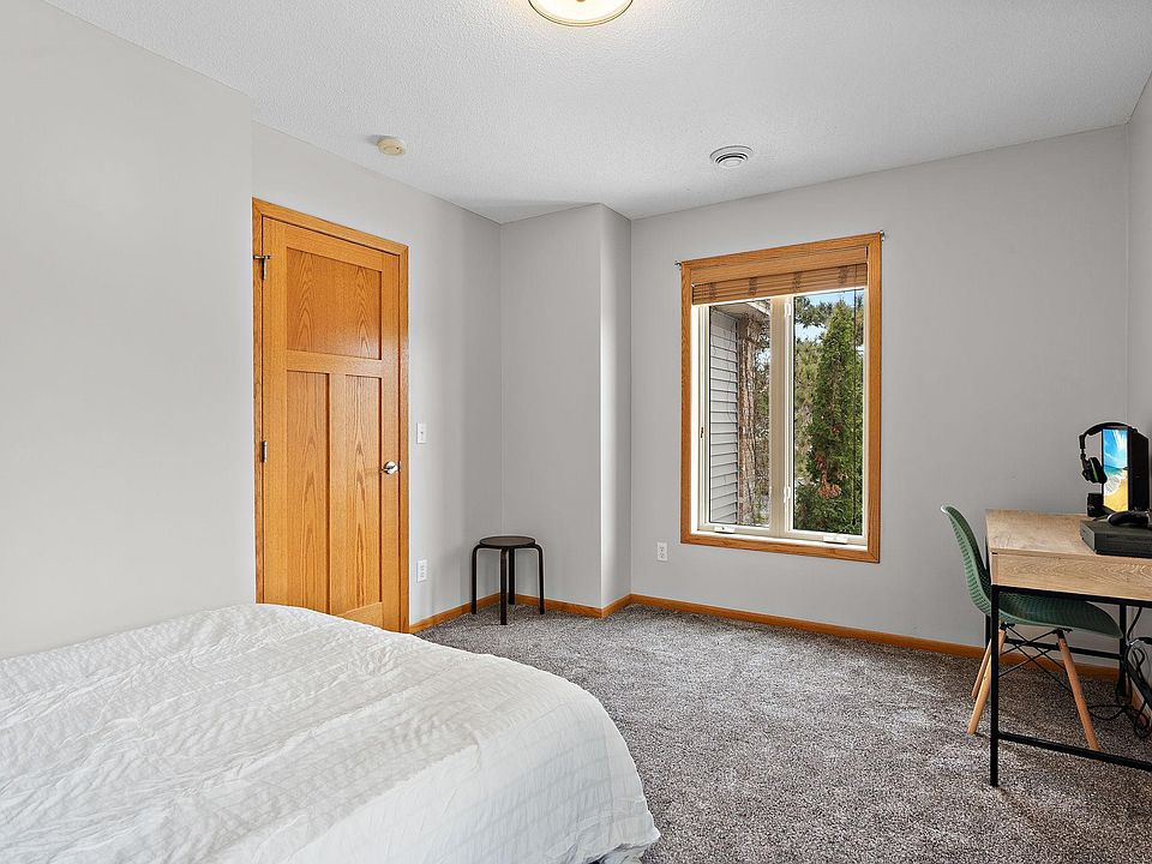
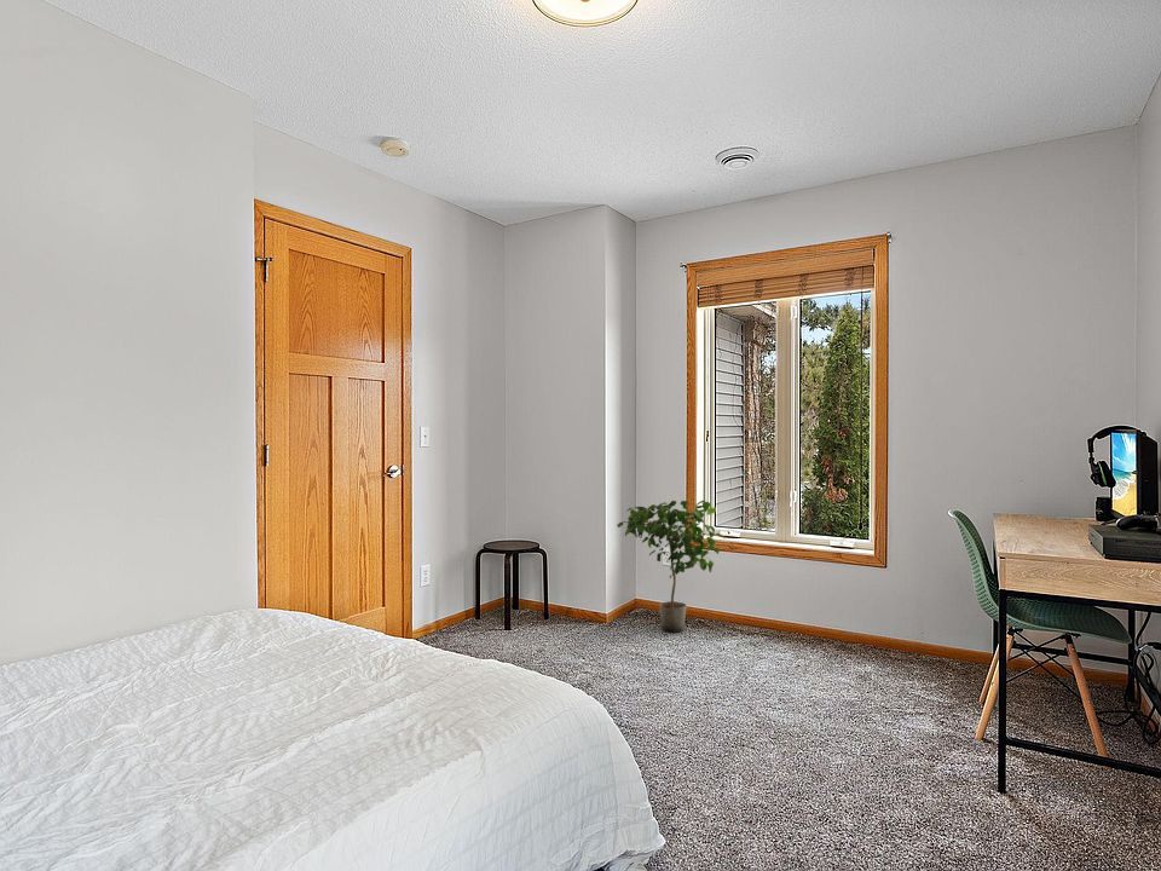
+ potted plant (671, 564)
